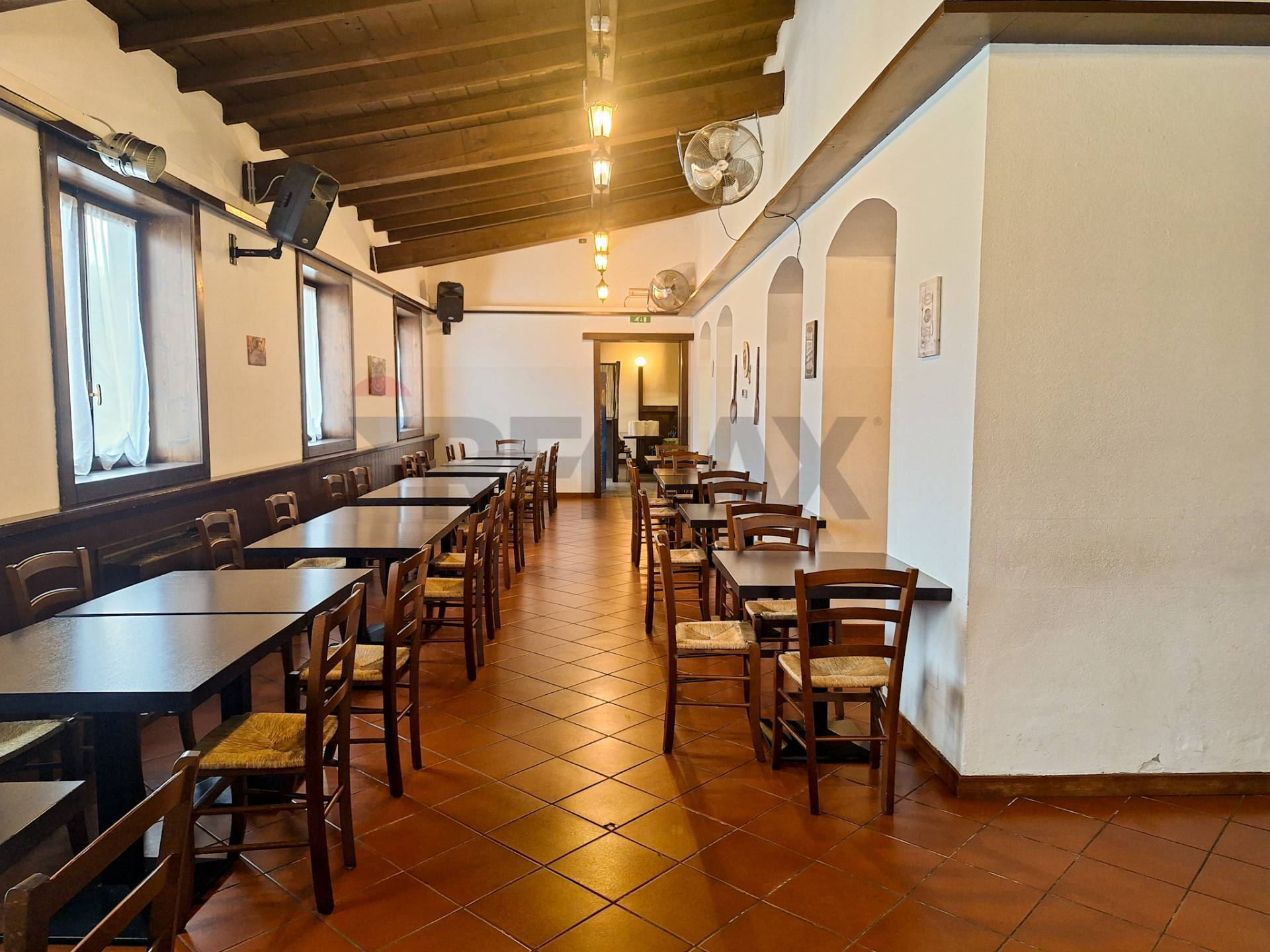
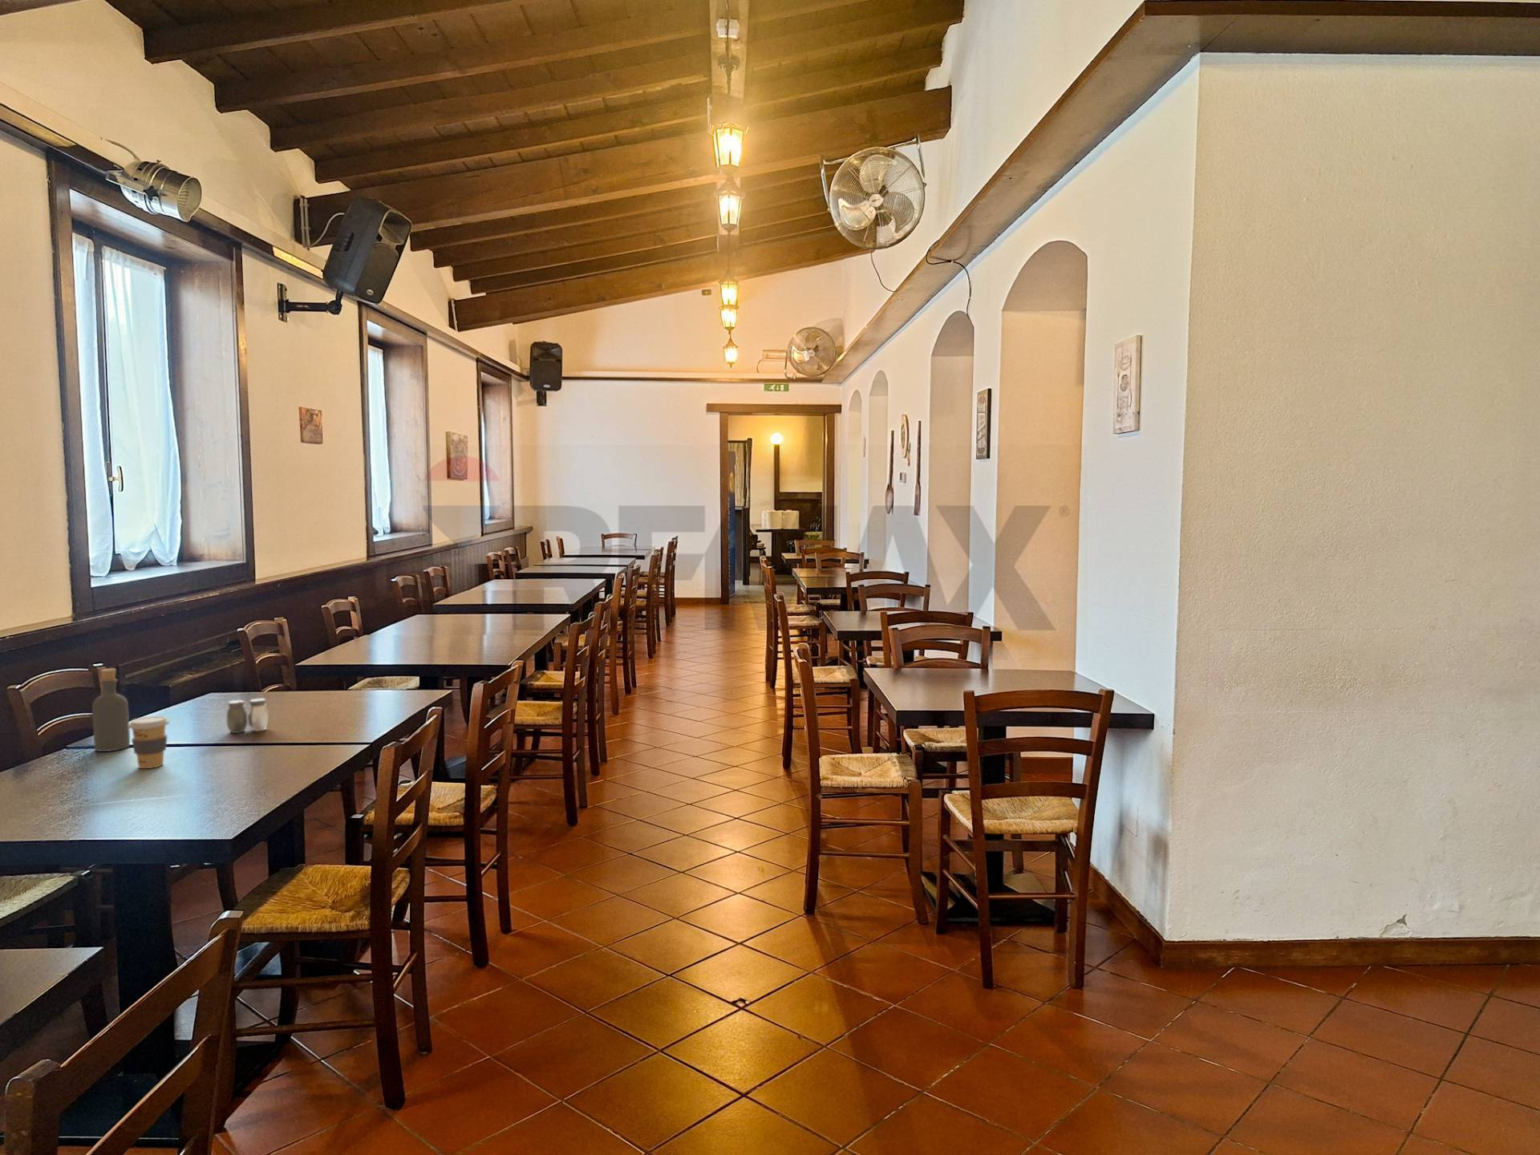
+ salt and pepper shaker (246, 715)
+ bottle (110, 709)
+ coffee cup (149, 742)
